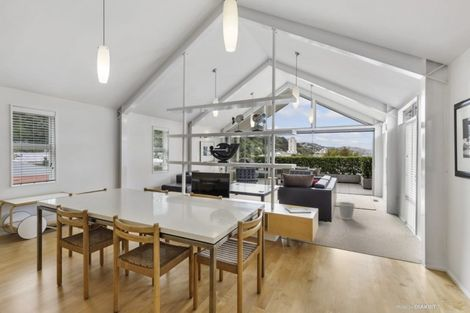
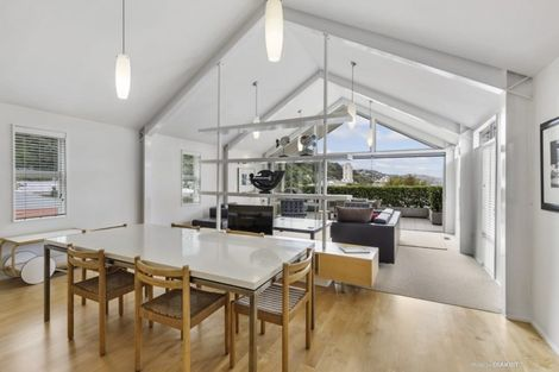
- wastebasket (346, 210)
